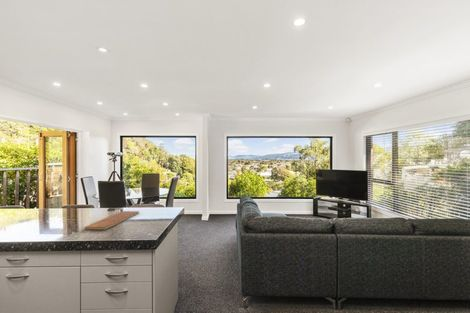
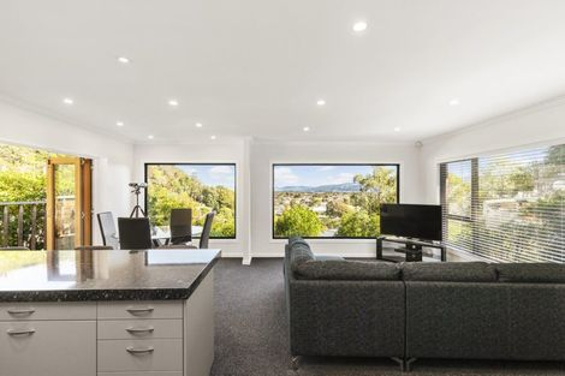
- chopping board (115, 219)
